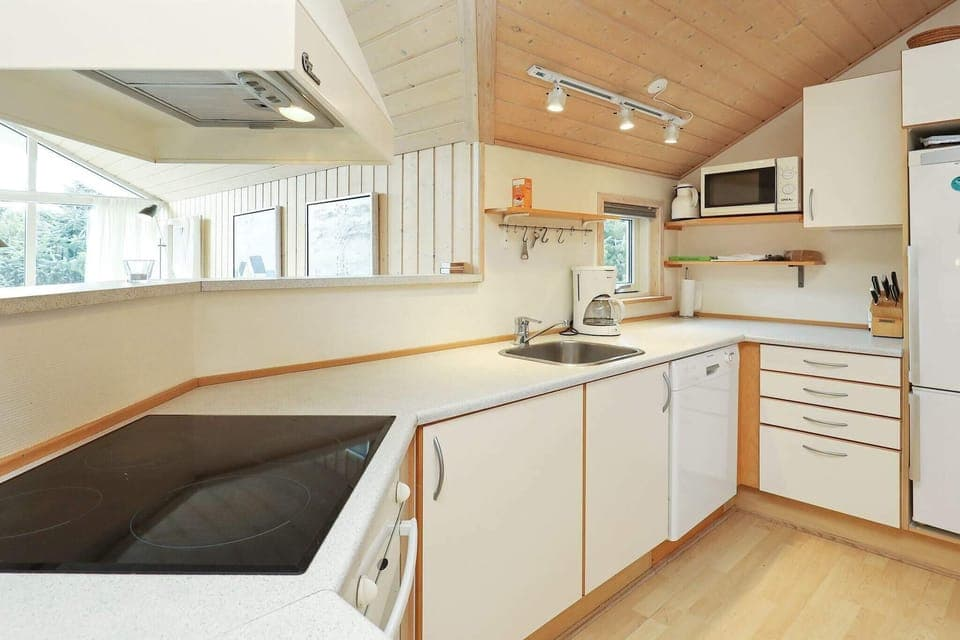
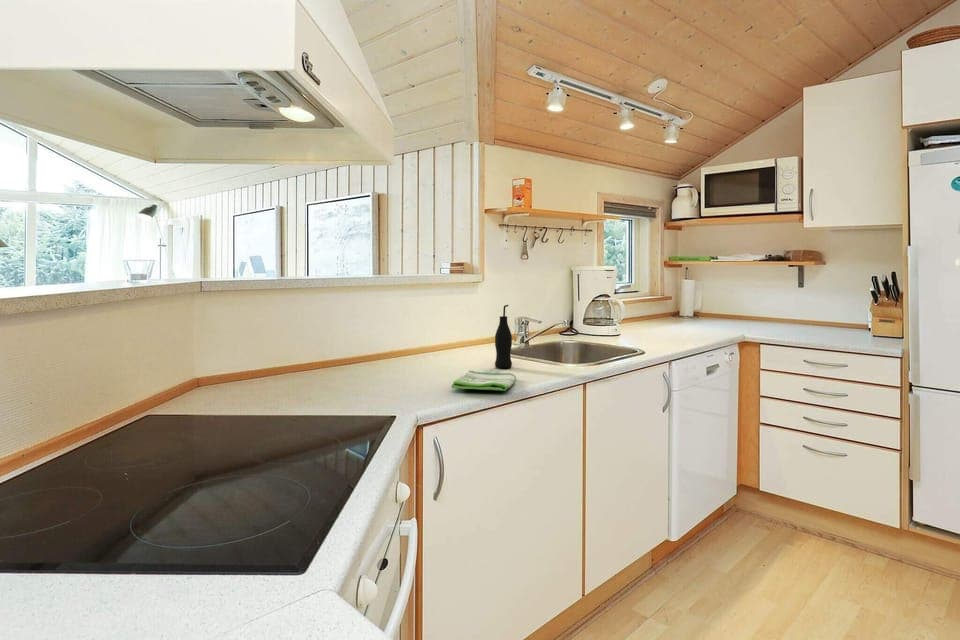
+ dish towel (485, 379)
+ bottle (504, 335)
